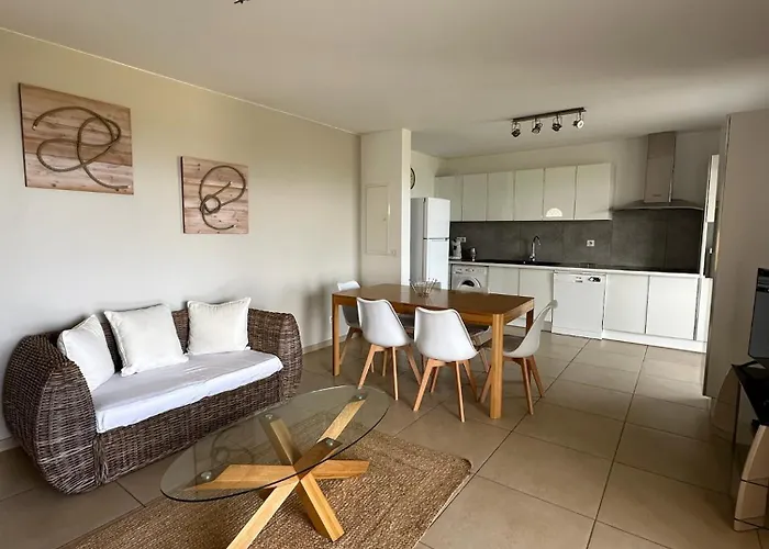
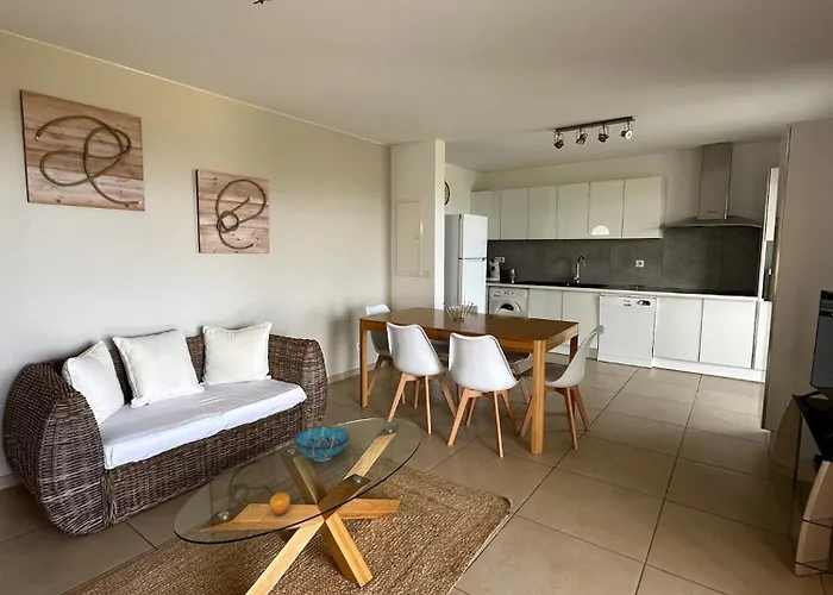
+ decorative bowl (321, 446)
+ fruit (280, 502)
